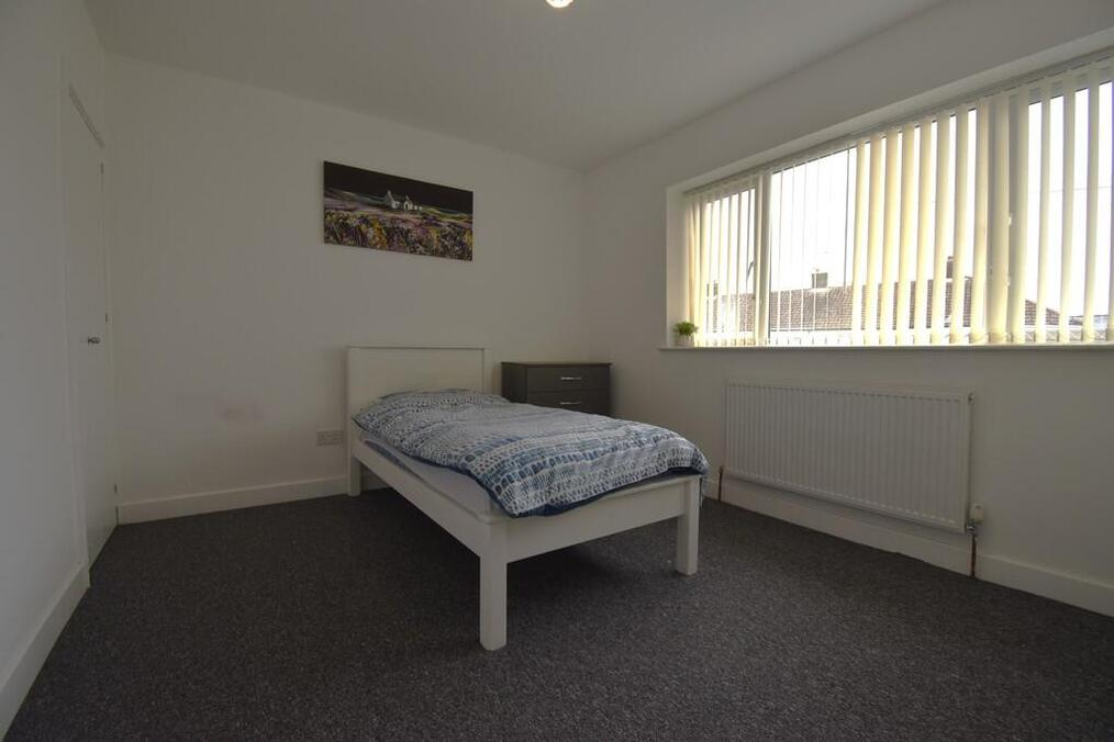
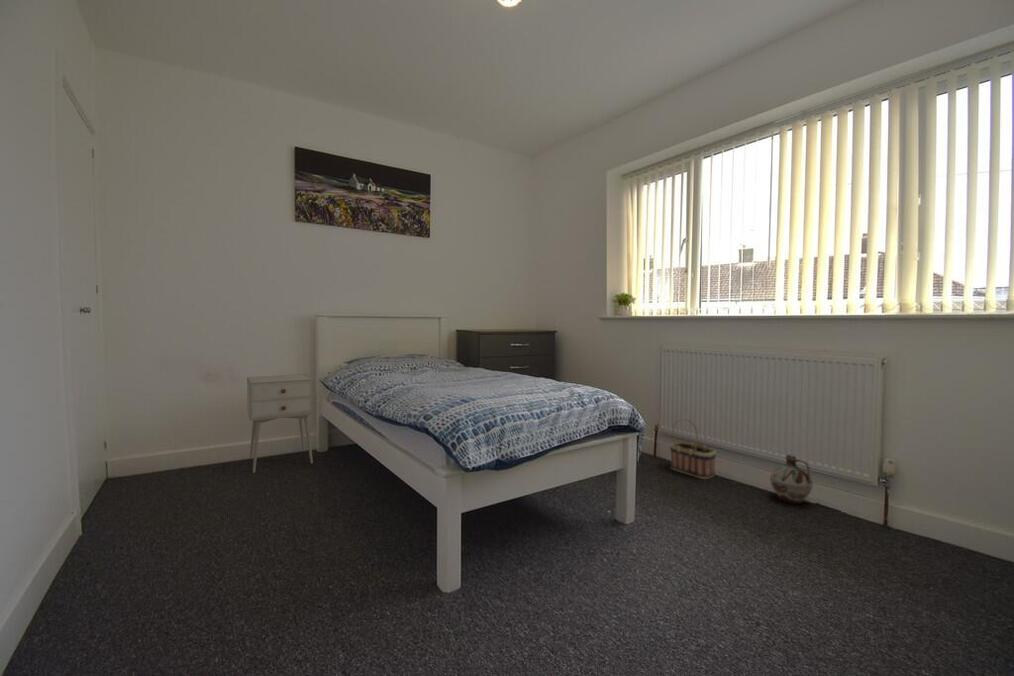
+ basket (693, 444)
+ nightstand (280, 417)
+ ceramic jug (790, 477)
